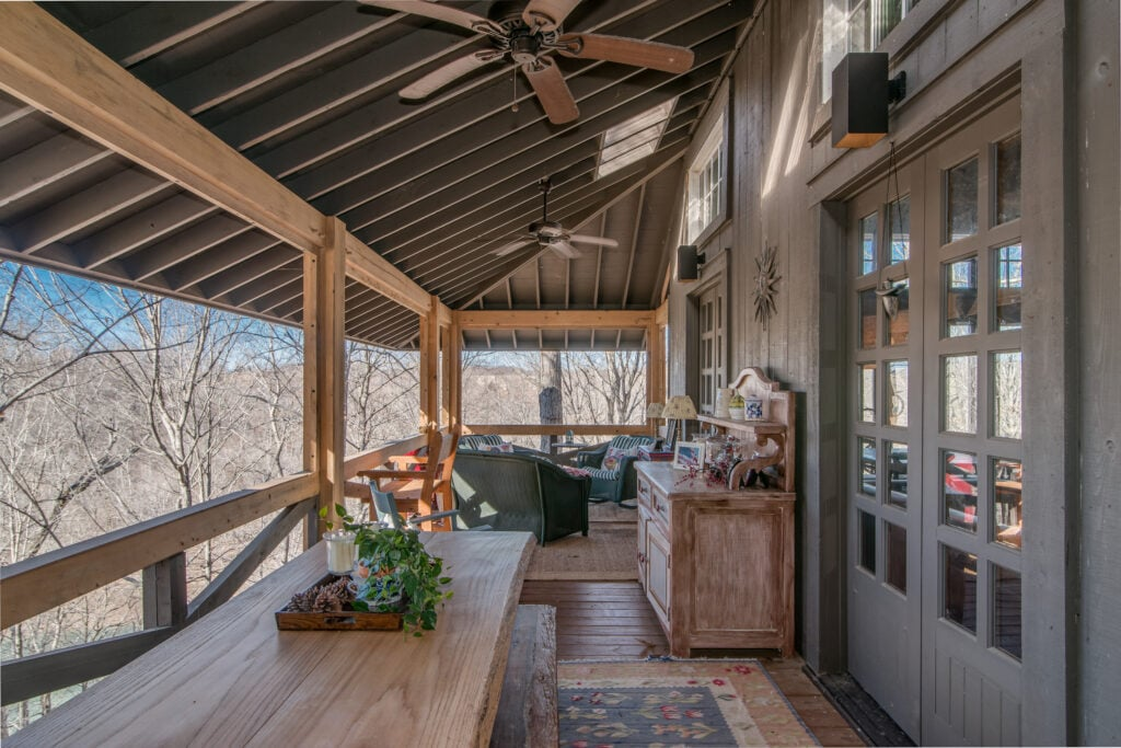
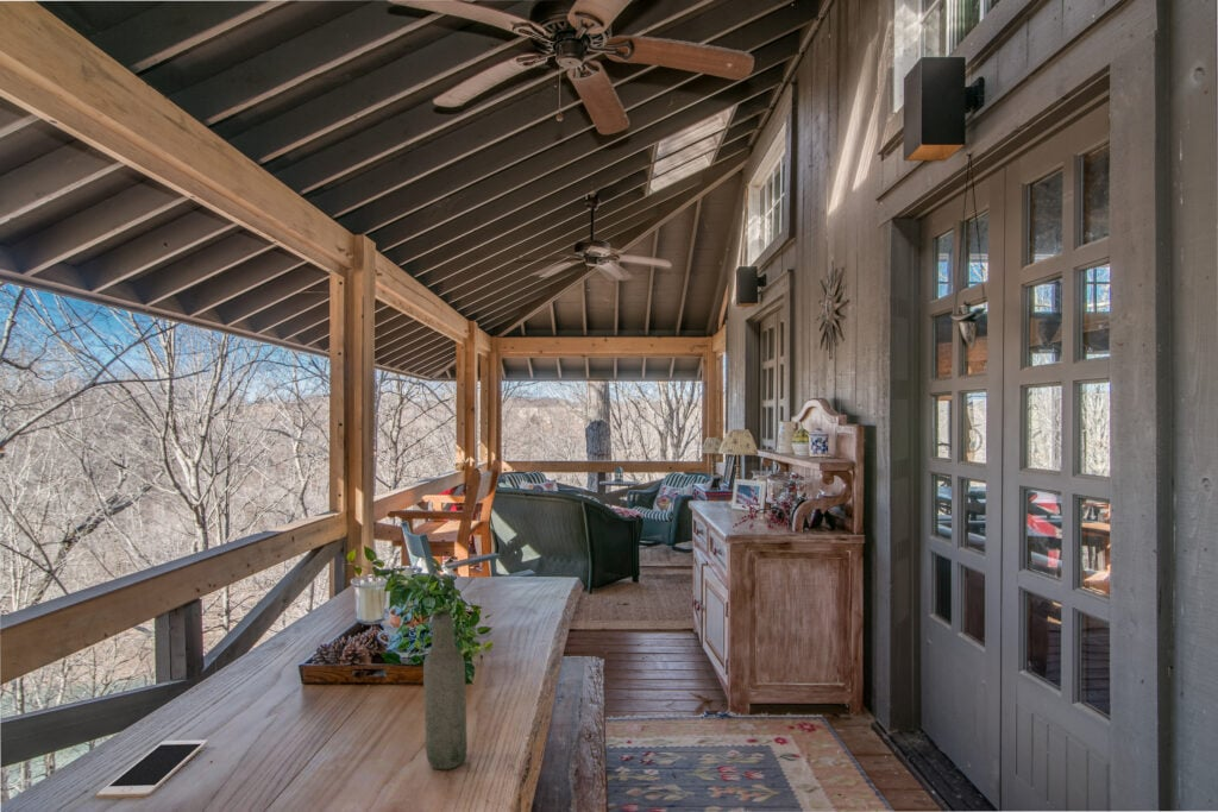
+ cell phone (156, 767)
+ bottle (445, 686)
